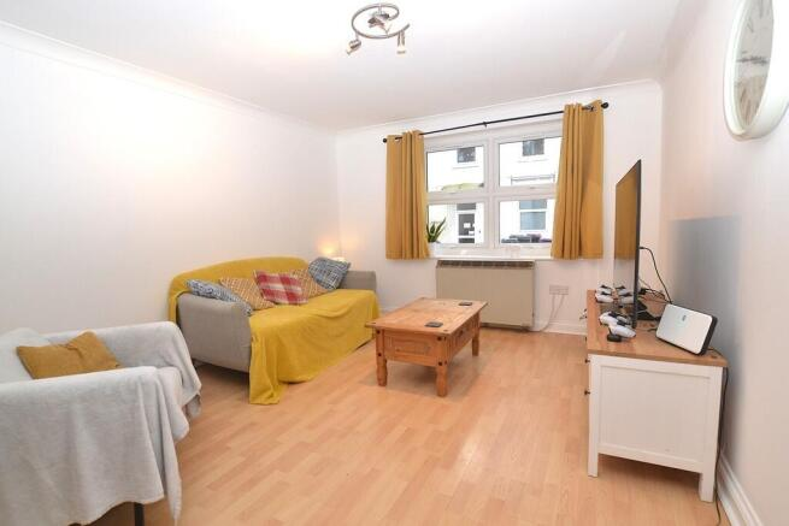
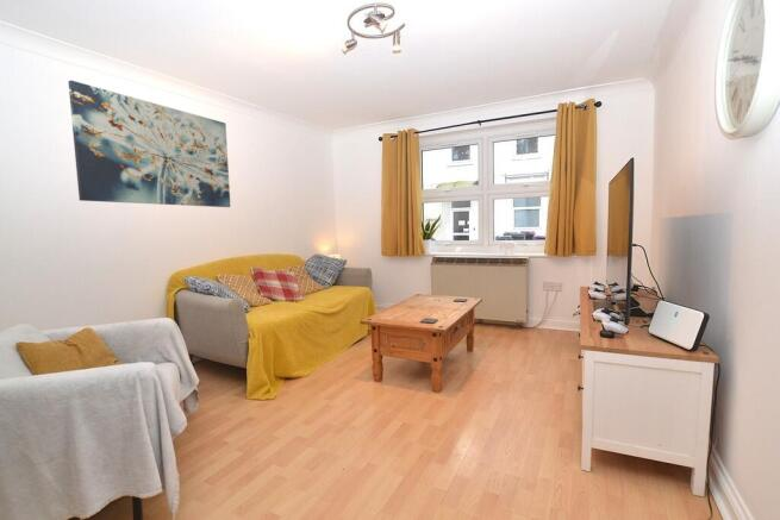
+ wall art (163, 155)
